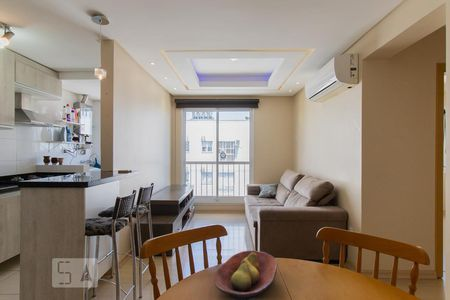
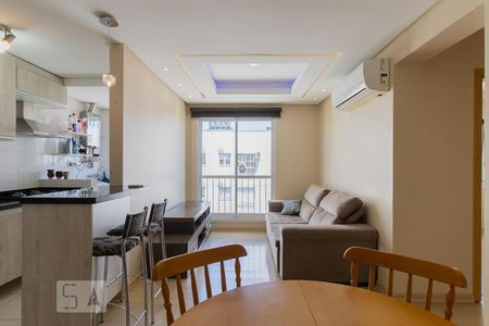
- fruit bowl (247, 270)
